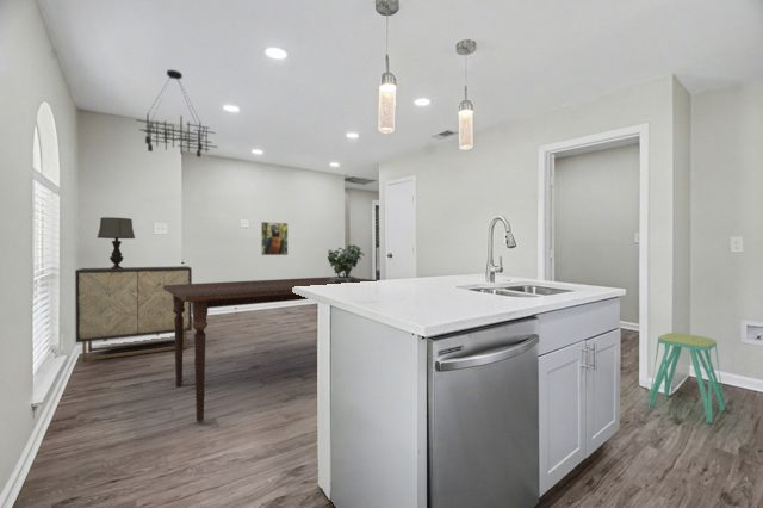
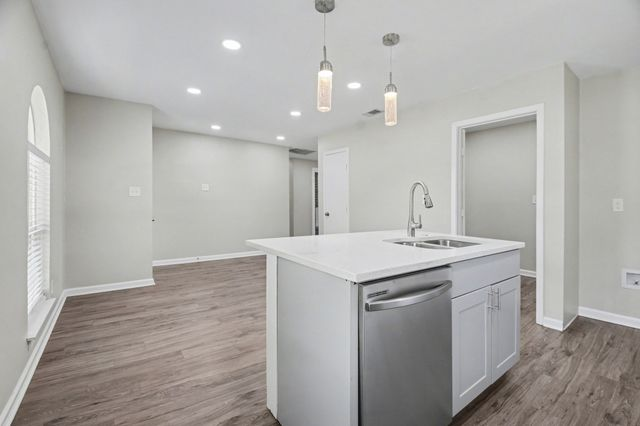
- chandelier (180, 116)
- potted plant (345, 261)
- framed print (274, 238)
- dining table (284, 301)
- cabinet (138, 309)
- table lamp (116, 243)
- stool (694, 370)
